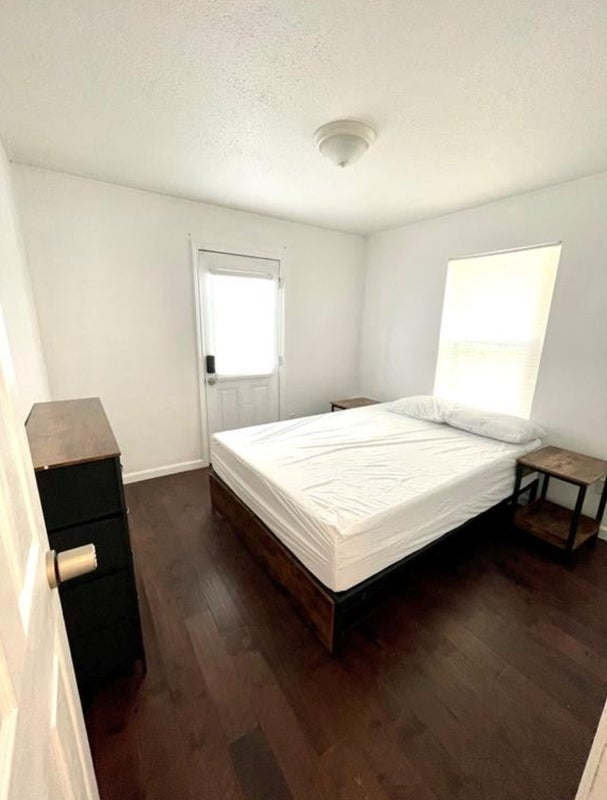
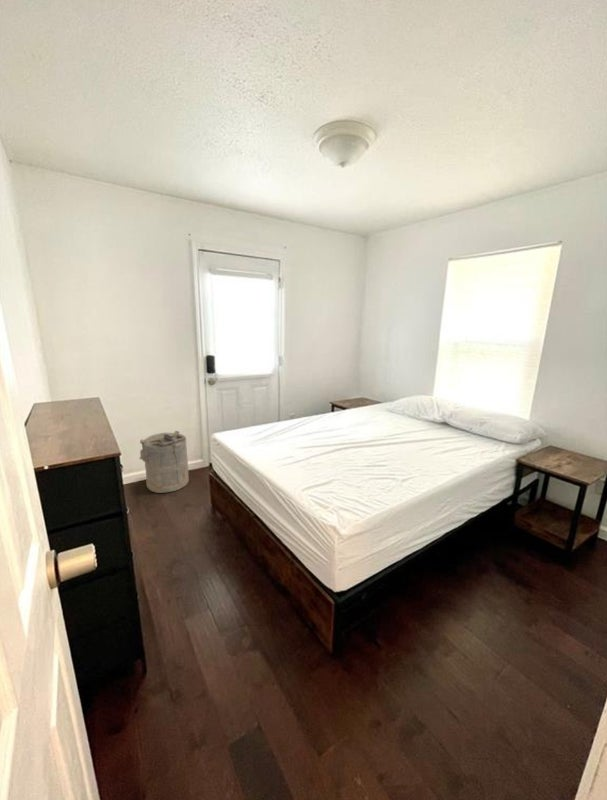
+ laundry hamper (164, 459)
